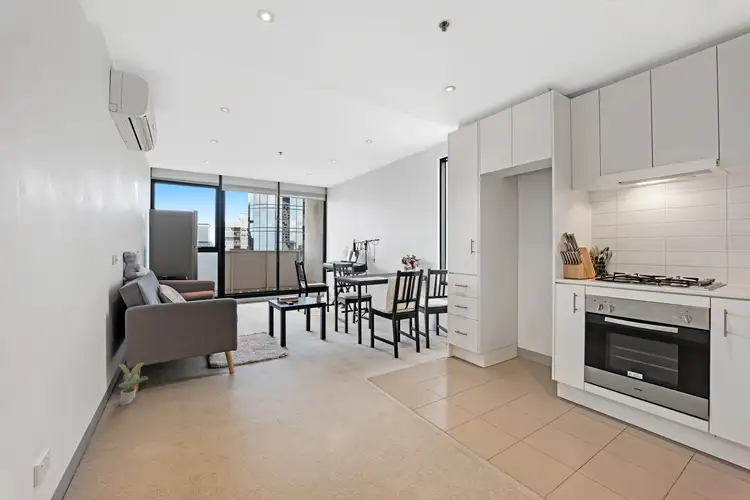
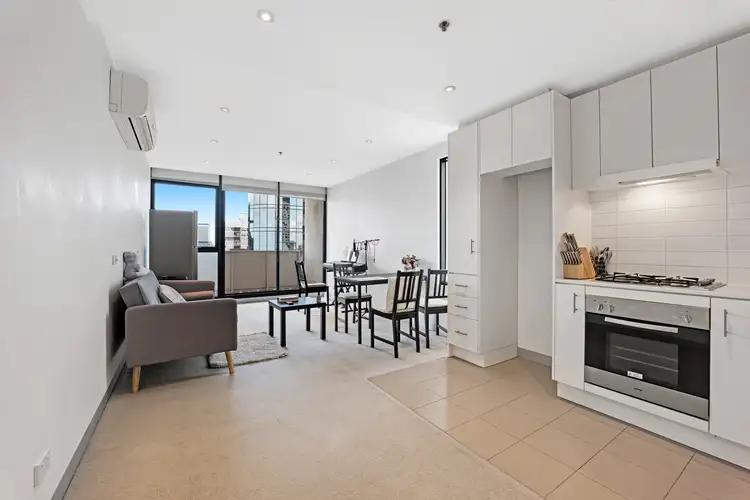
- potted plant (133, 381)
